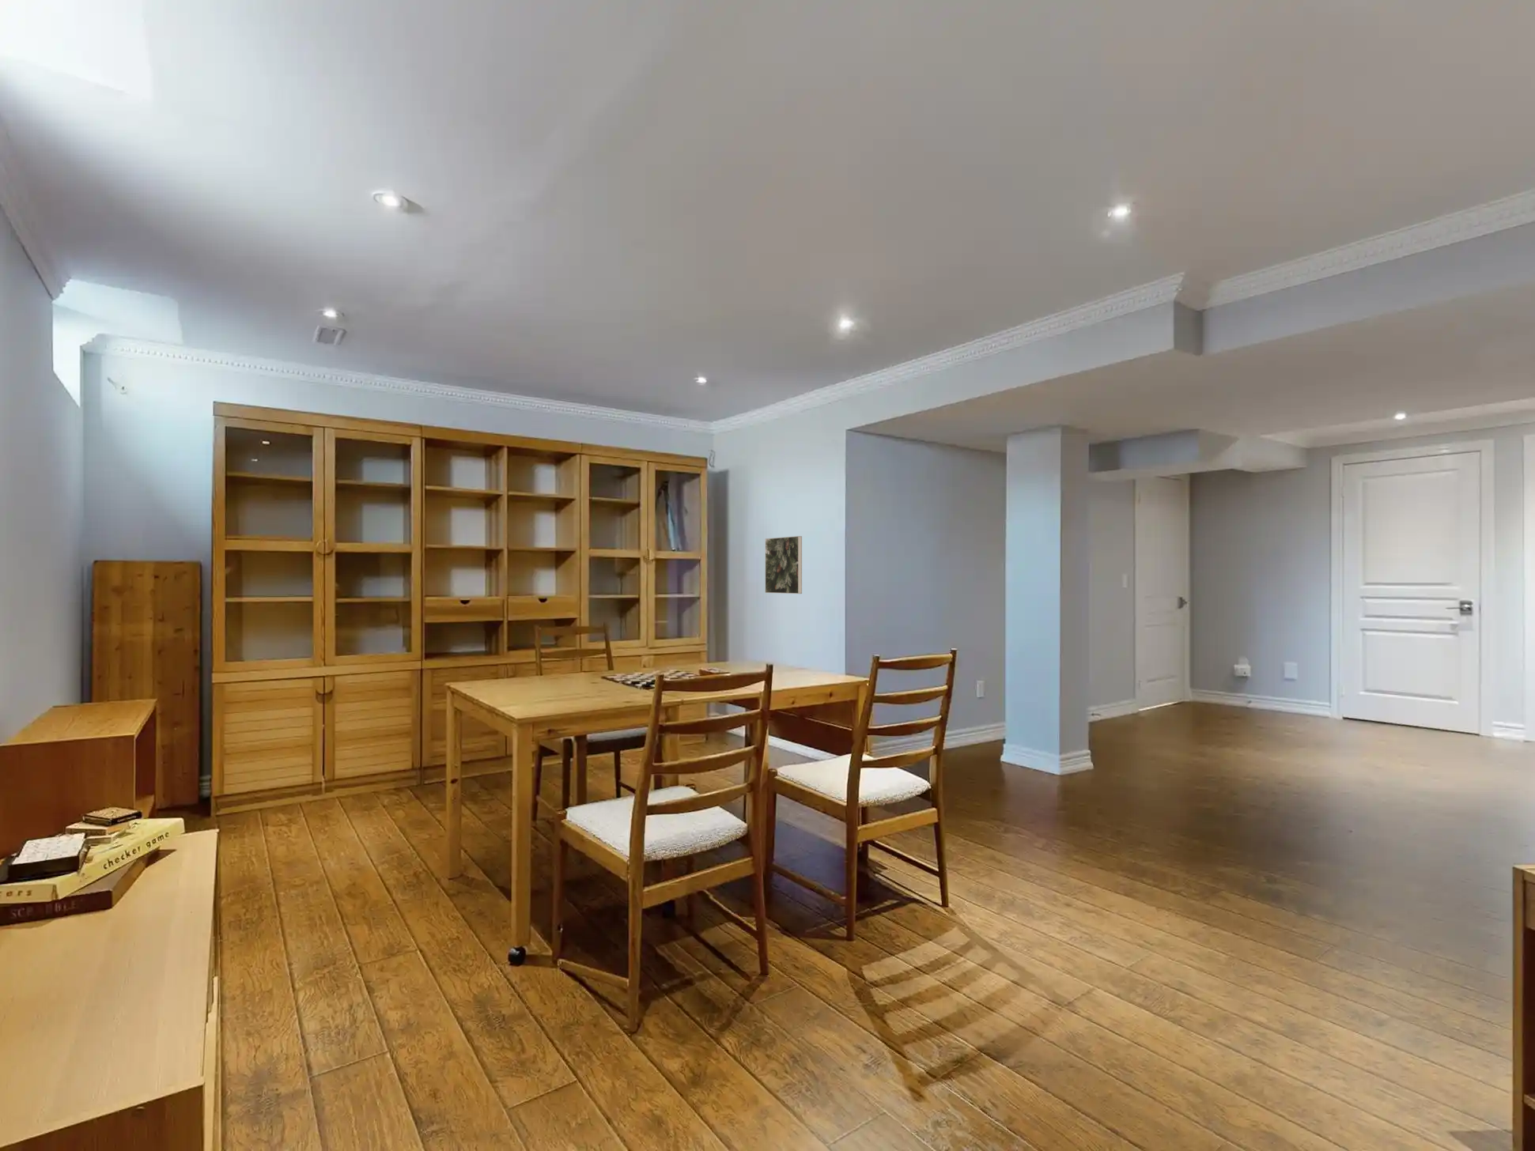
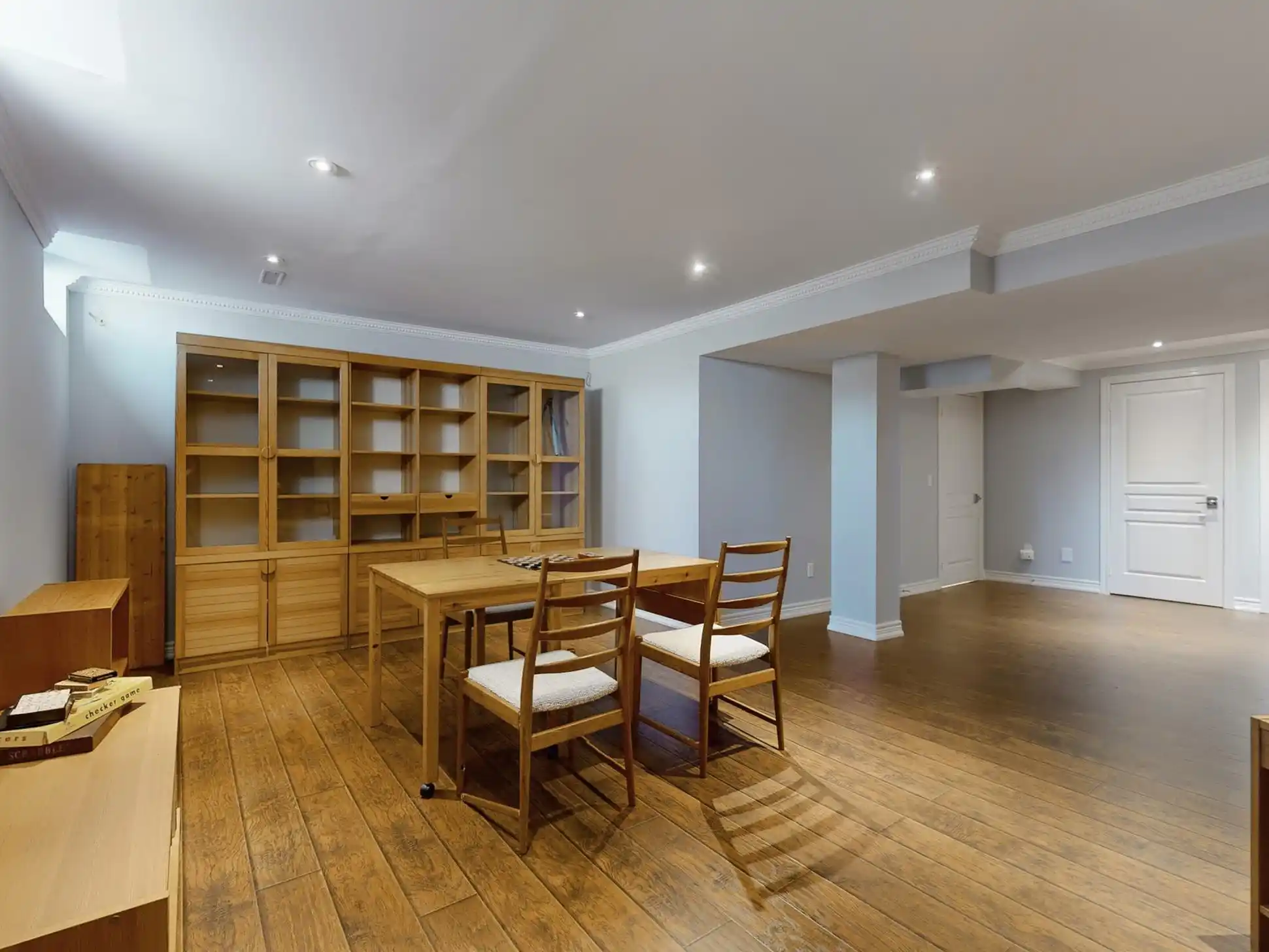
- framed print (783, 566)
